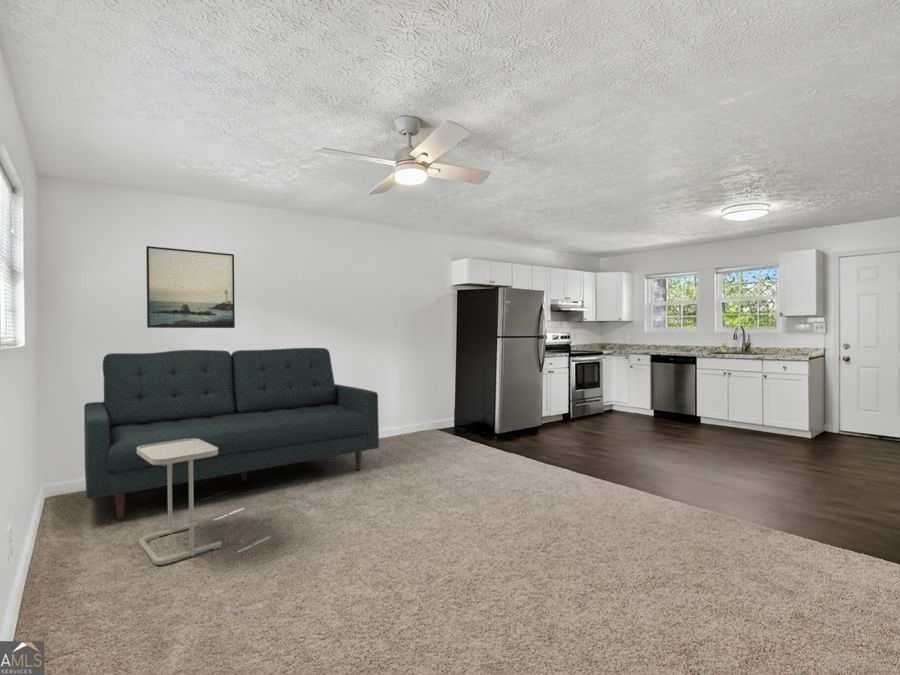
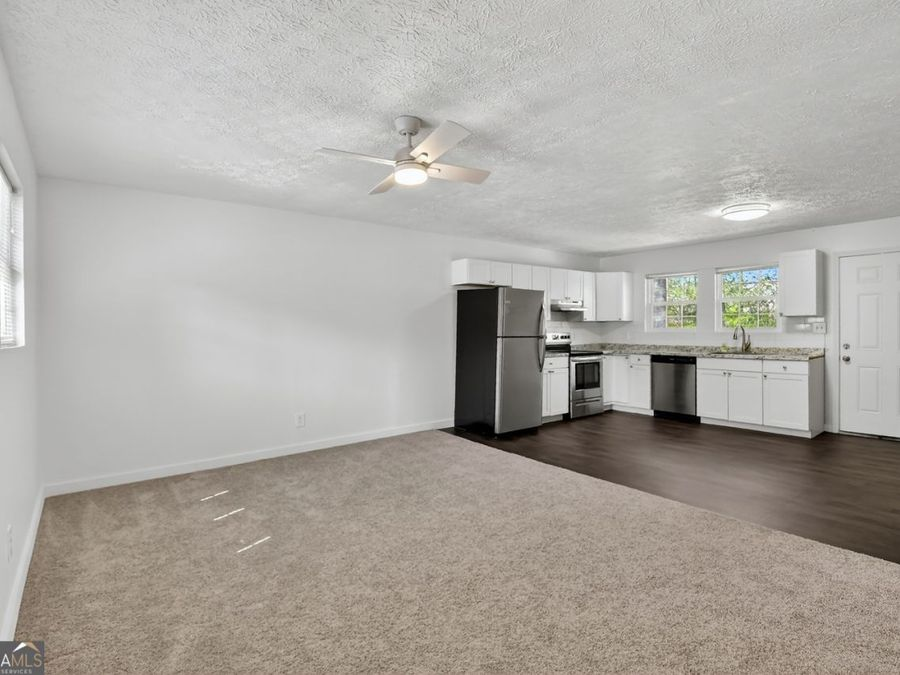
- side table (171, 495)
- sofa (242, 414)
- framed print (192, 289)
